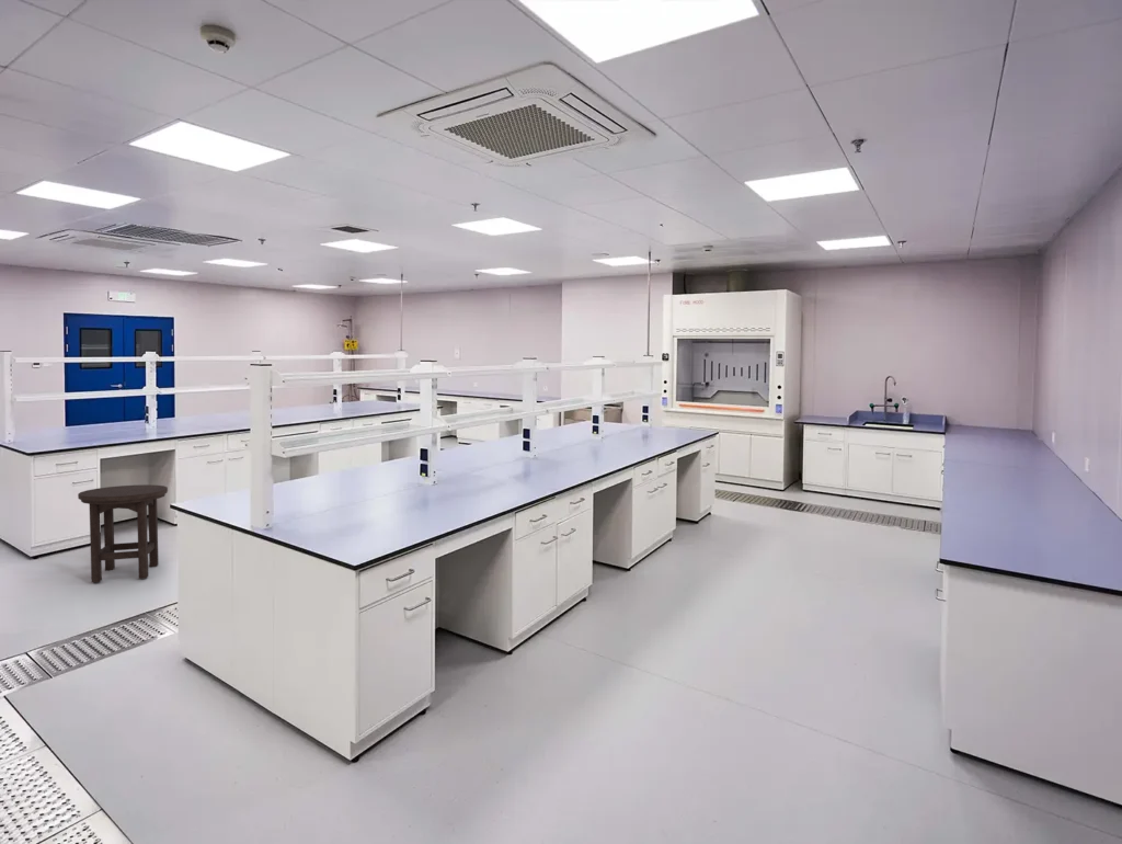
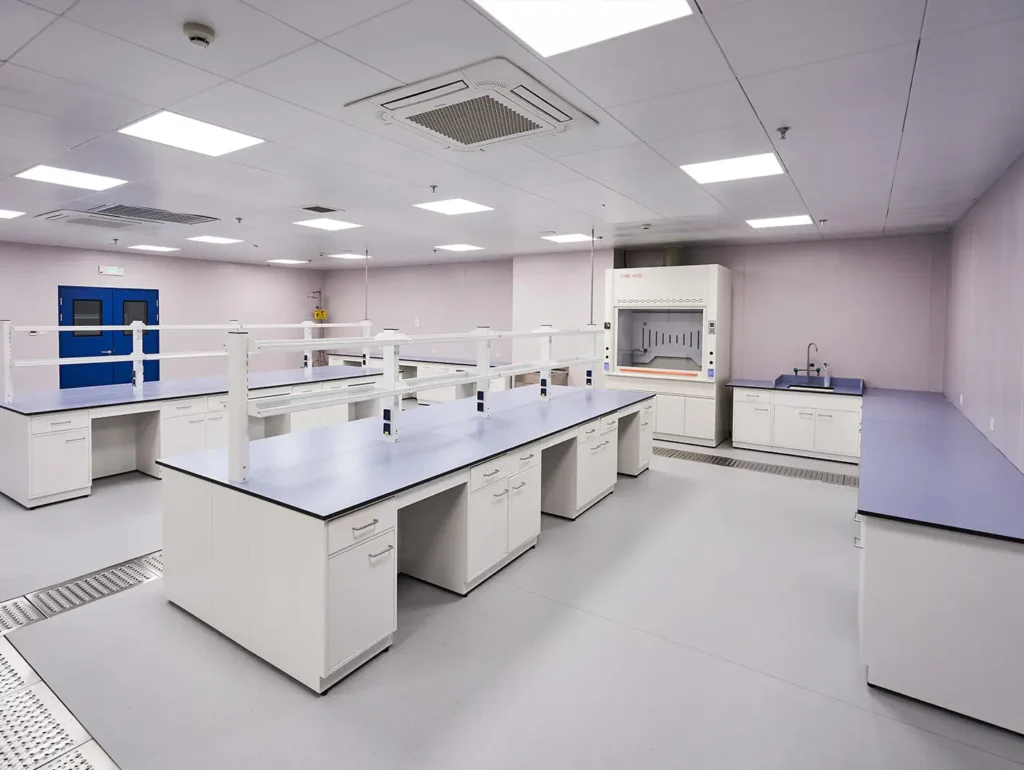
- stool (125, 543)
